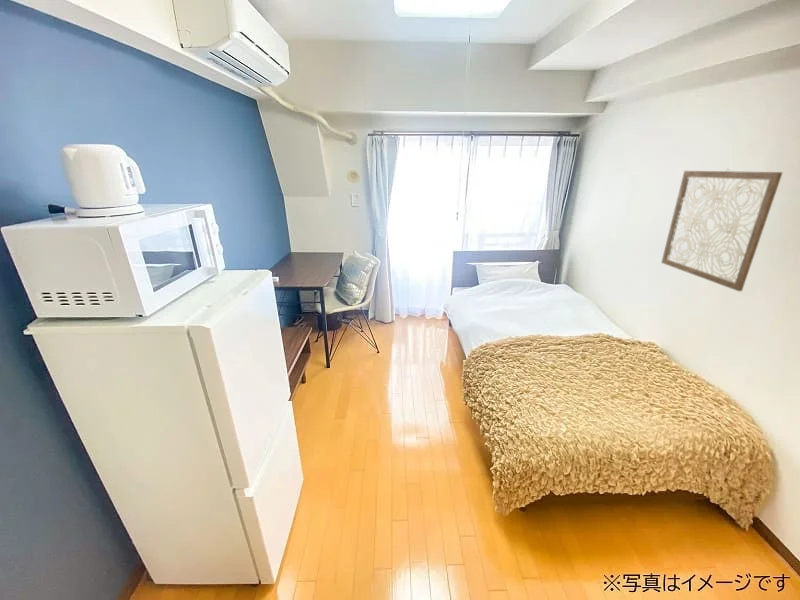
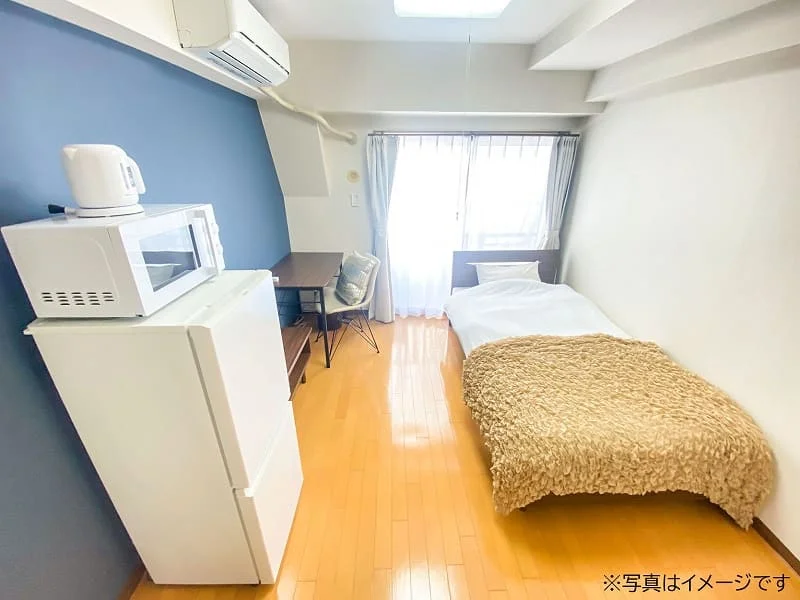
- wall art (714, 226)
